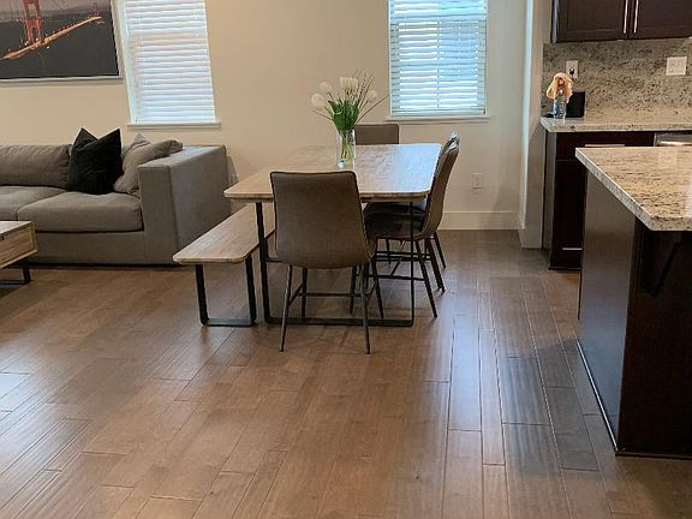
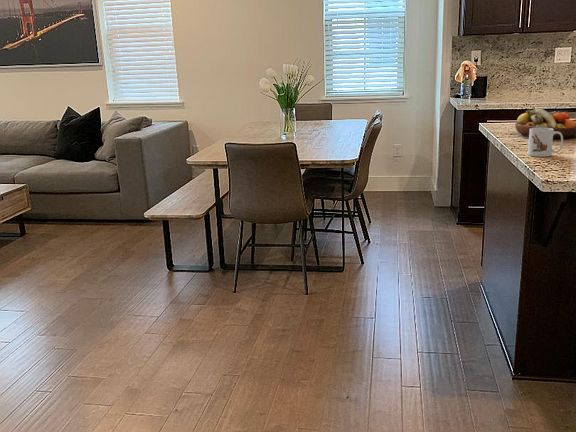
+ mug (545, 142)
+ fruit bowl (548, 121)
